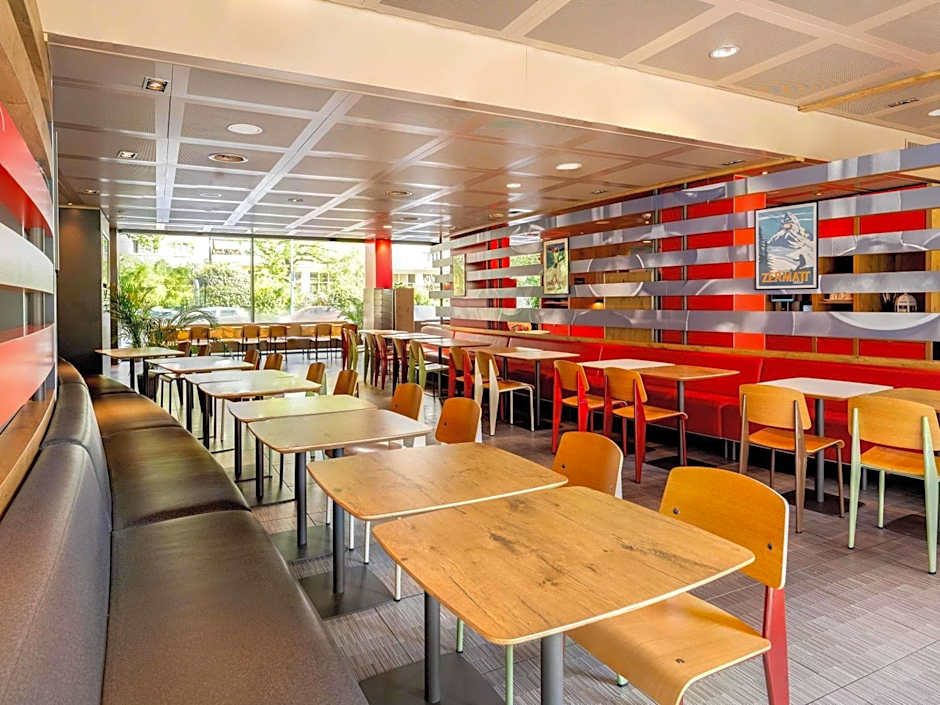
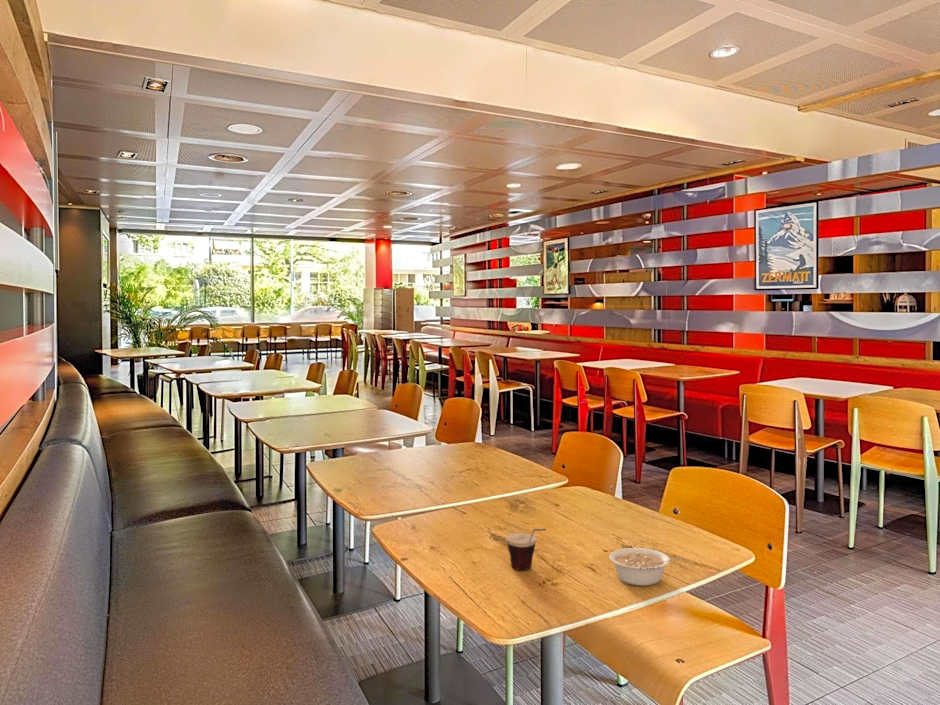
+ cup (528, 546)
+ legume (641, 565)
